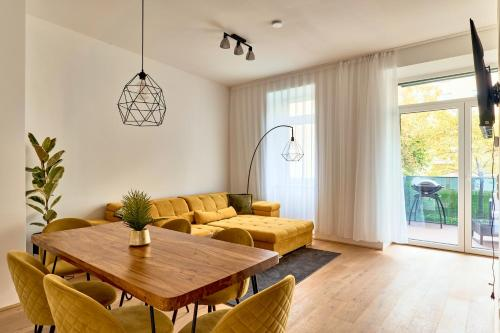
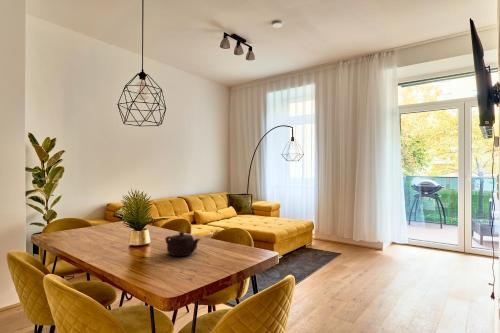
+ teapot (182, 243)
